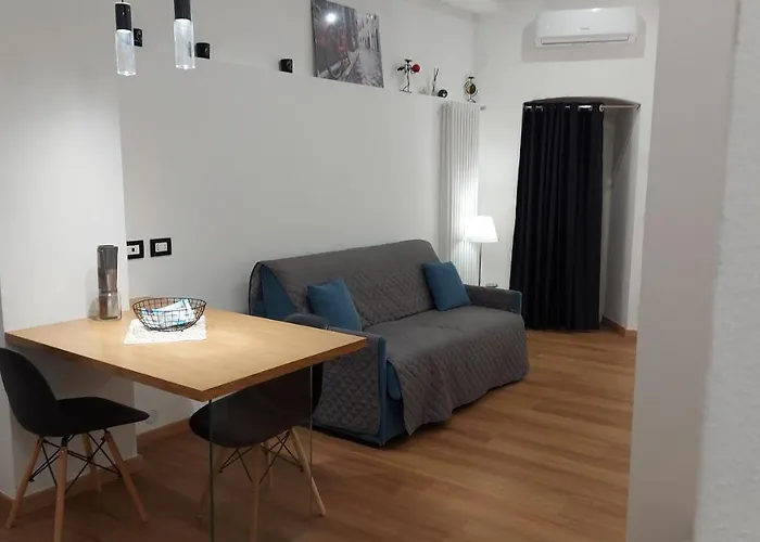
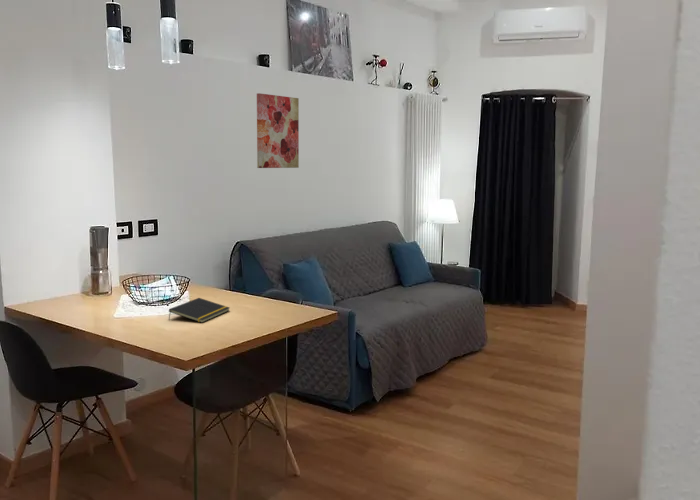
+ wall art (278, 132)
+ notepad (200, 309)
